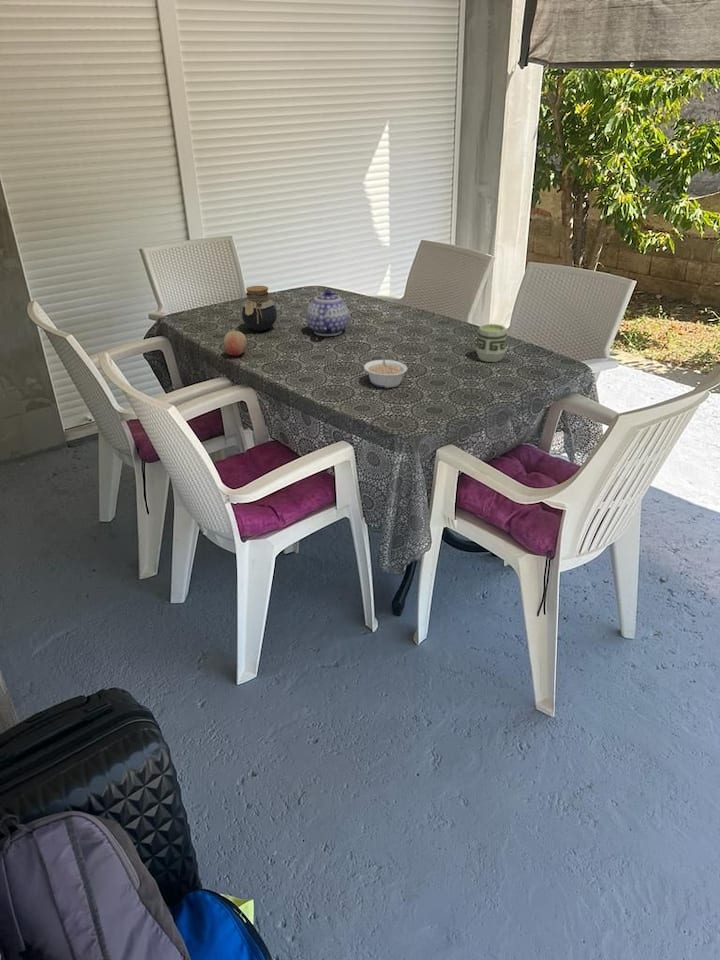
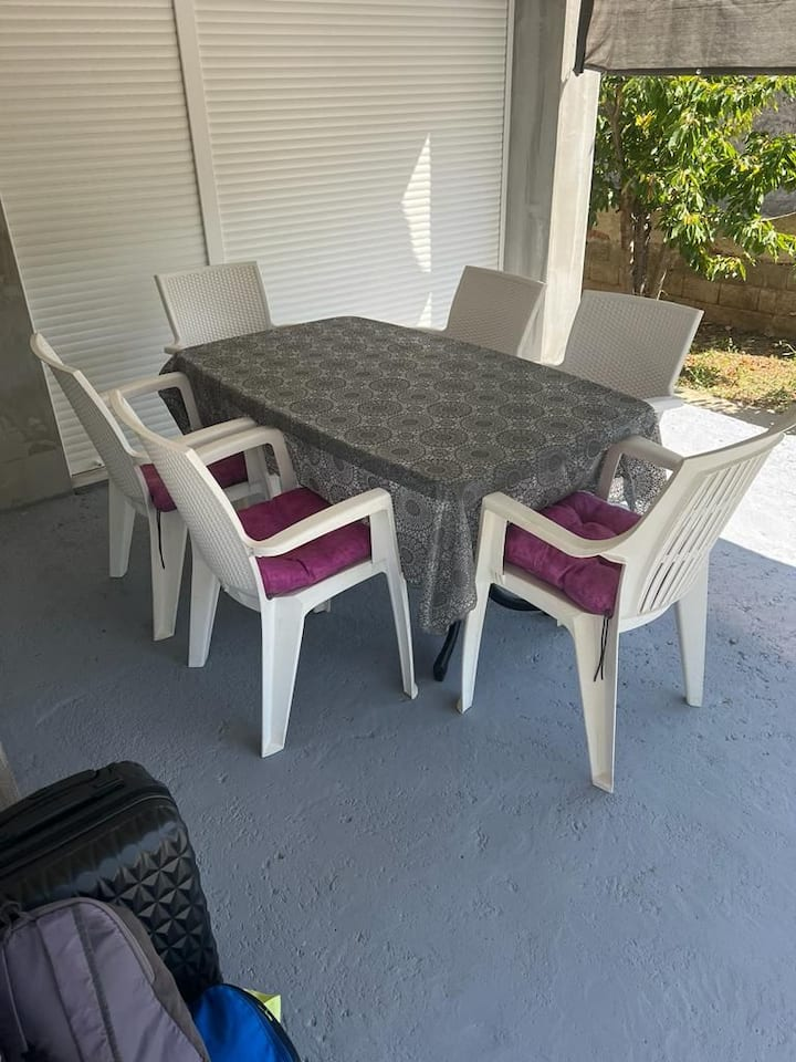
- teapot (327, 311)
- fruit (235, 343)
- jar (257, 309)
- cup (491, 343)
- legume (384, 372)
